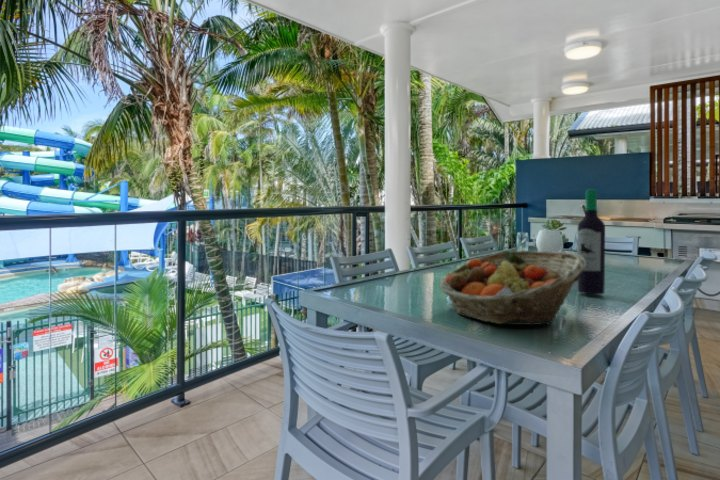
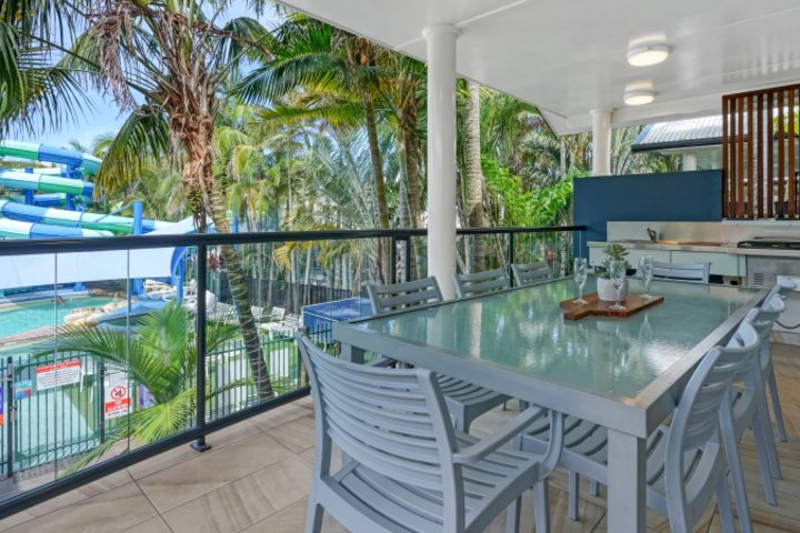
- wine bottle (562, 241)
- fruit basket (507, 283)
